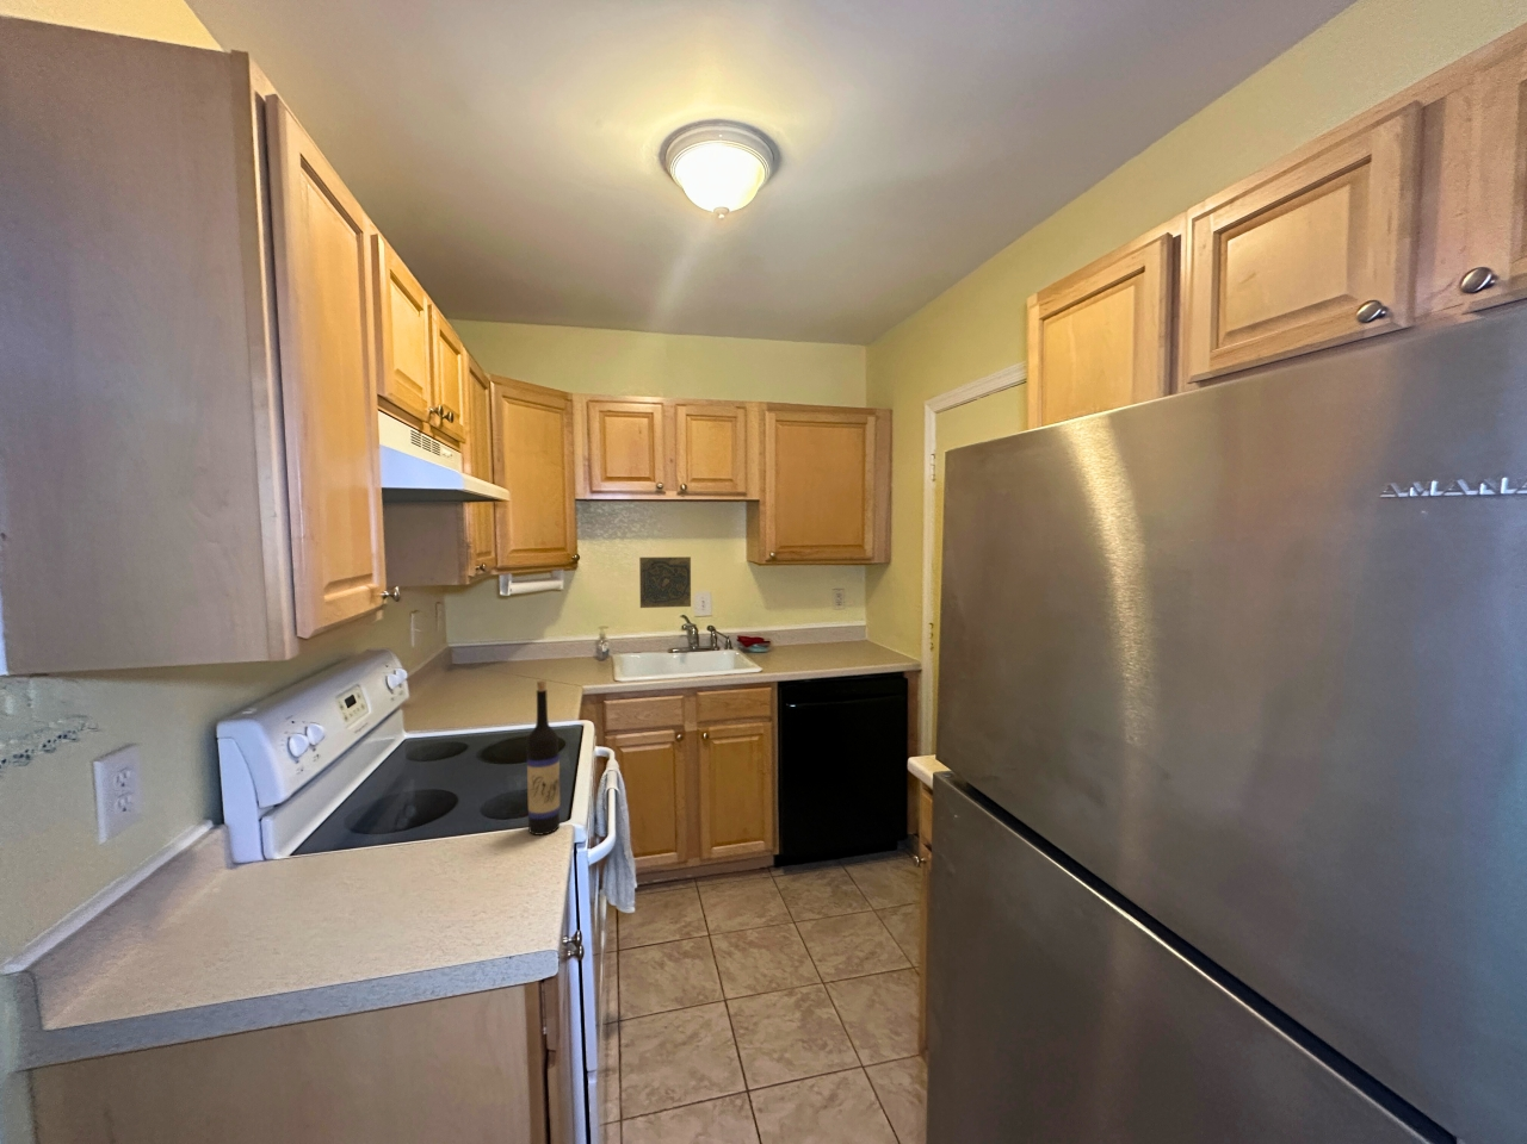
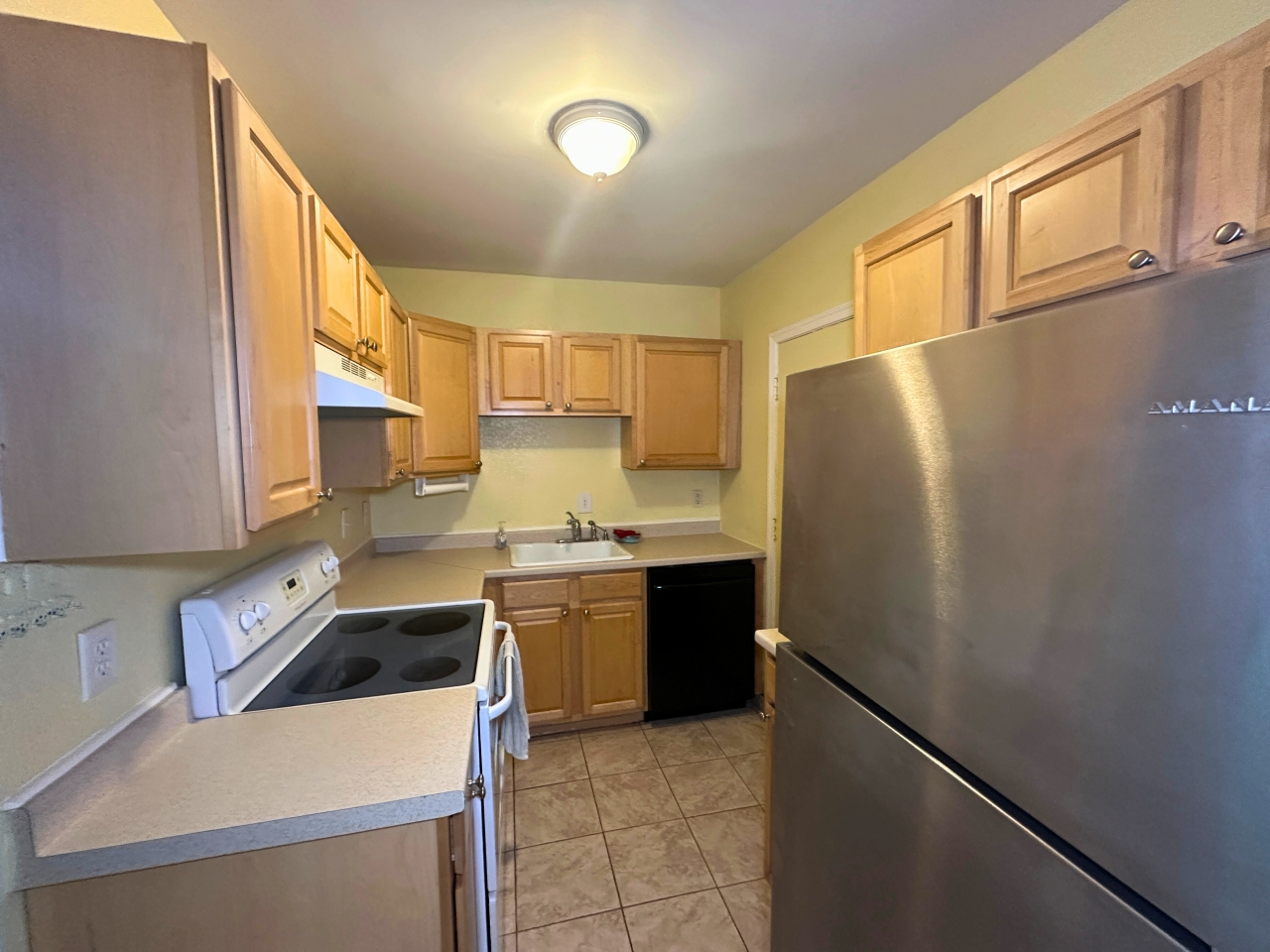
- decorative tile (665, 582)
- wine bottle (542, 755)
